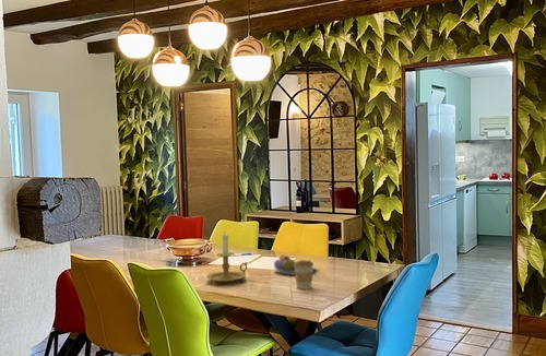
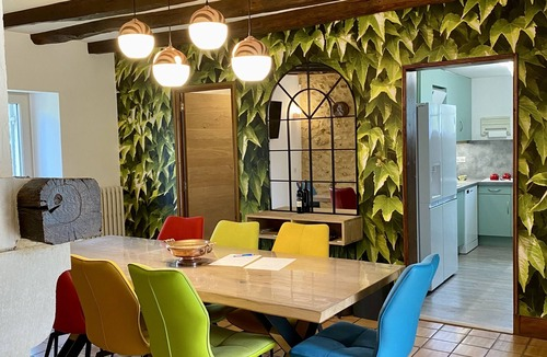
- coffee cup (304, 273)
- fruit bowl (295, 262)
- candle holder (225, 256)
